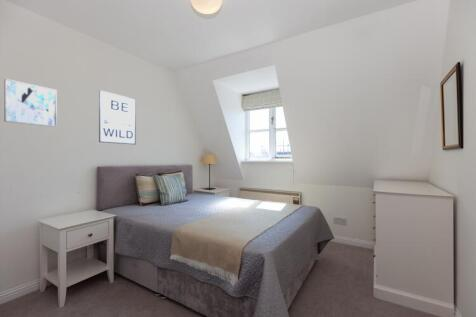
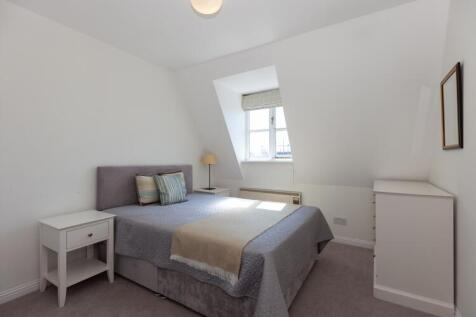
- wall art (118, 119)
- wall art (32, 104)
